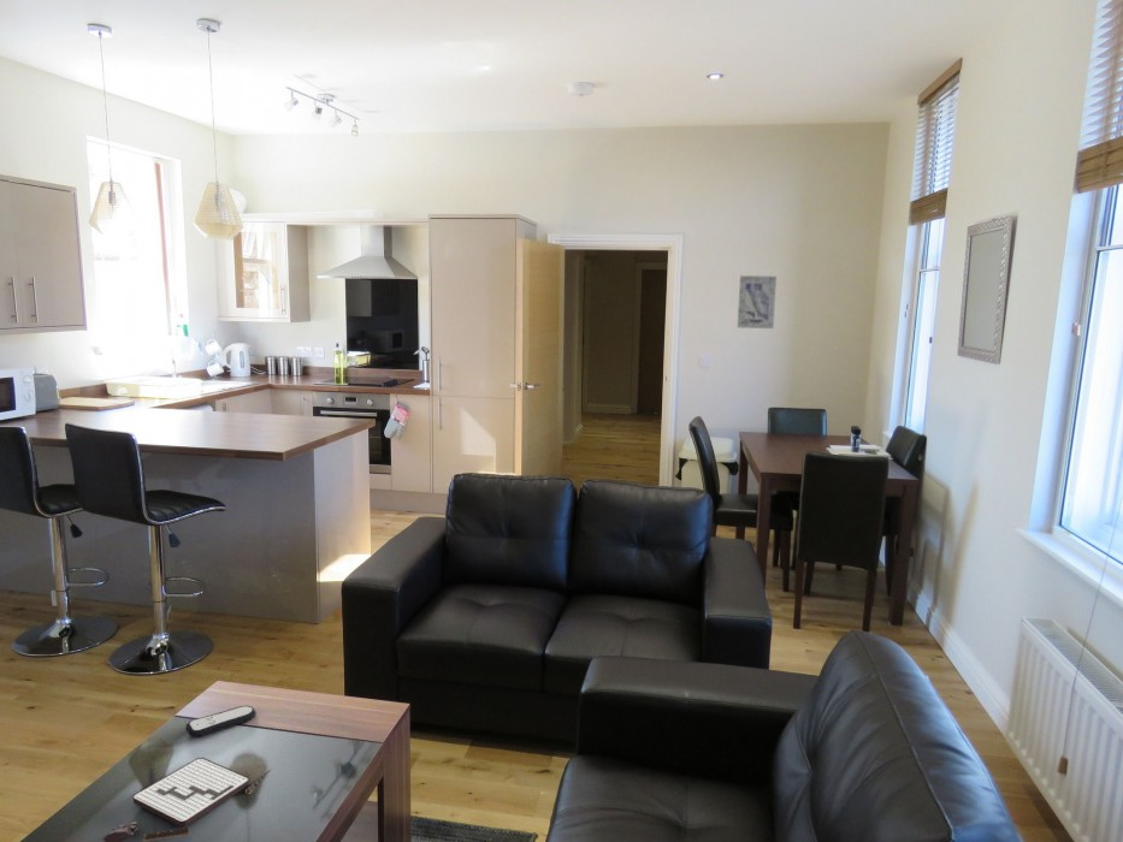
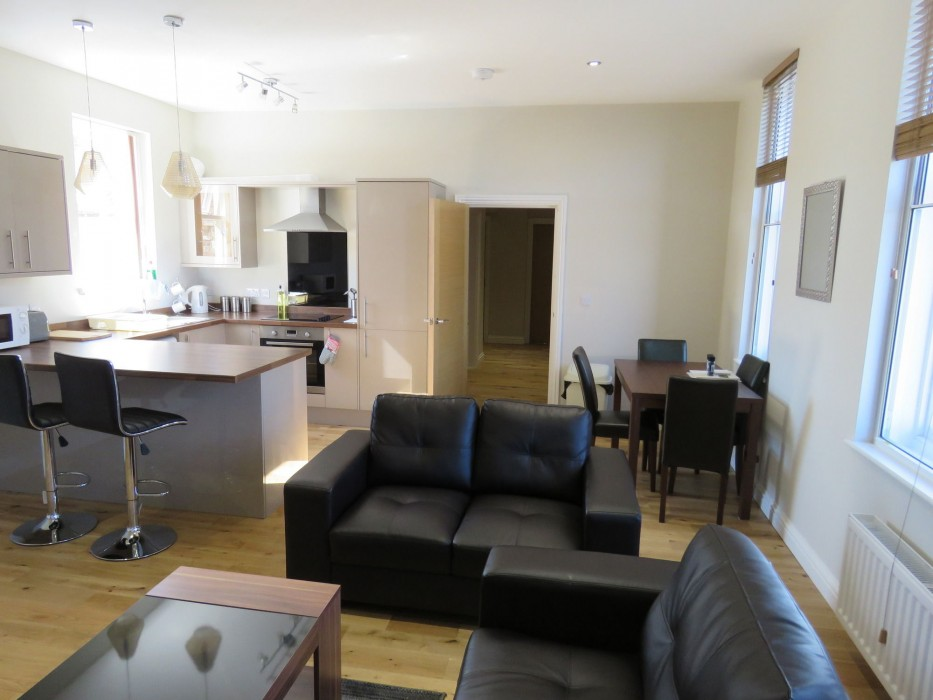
- board game (182, 795)
- remote control (221, 719)
- wall art (756, 302)
